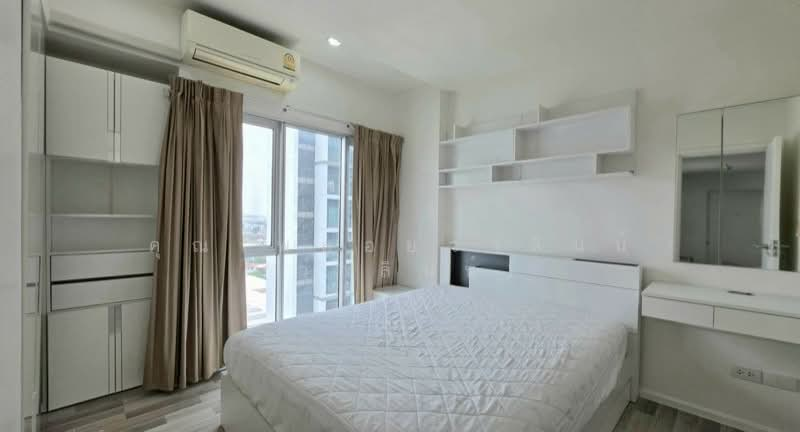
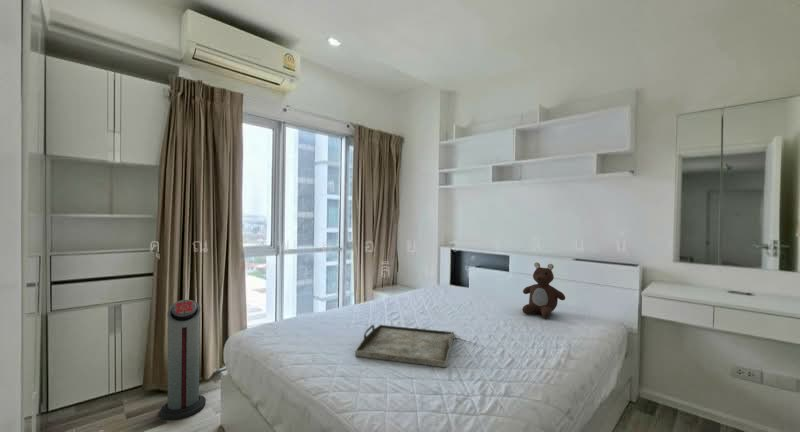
+ teddy bear (540, 288)
+ serving tray (408, 338)
+ air purifier (183, 354)
